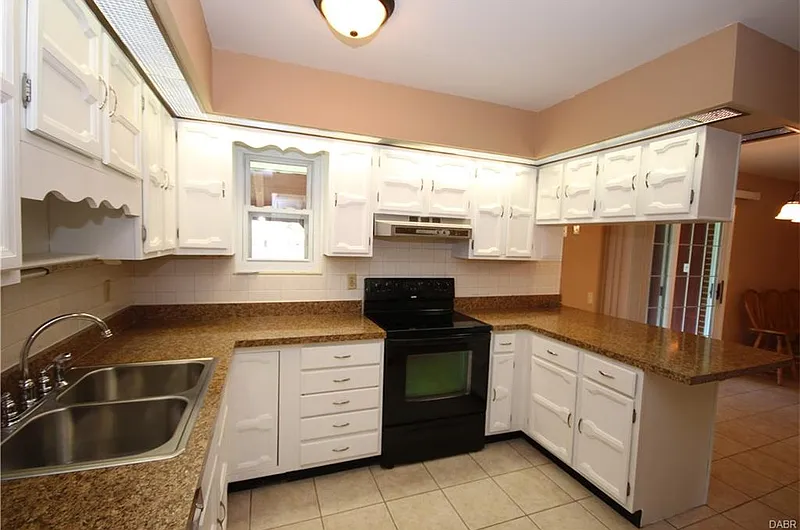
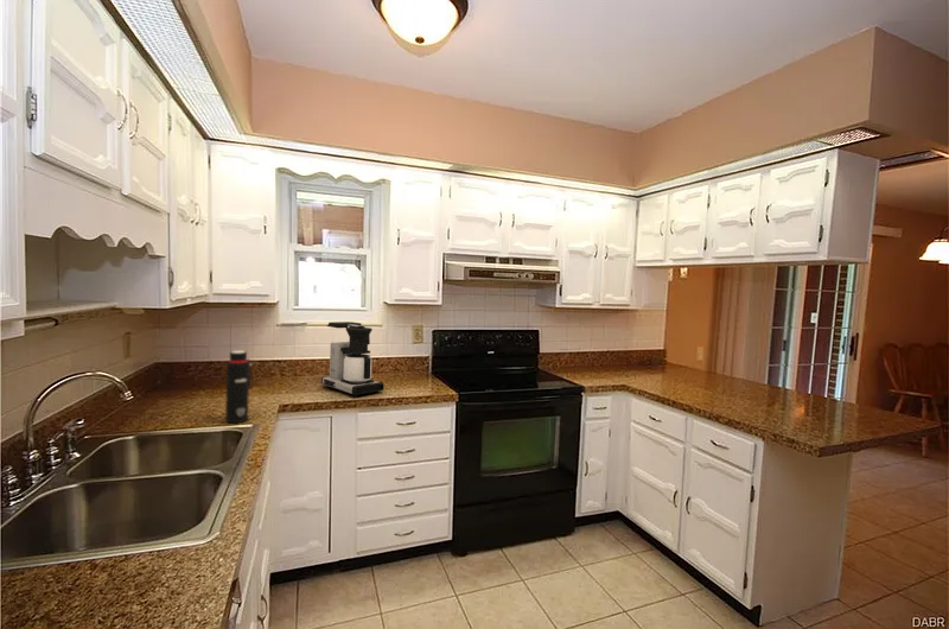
+ water bottle (240, 386)
+ coffee maker (352, 356)
